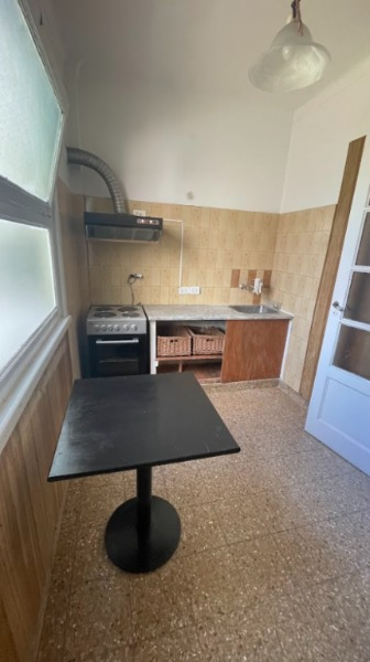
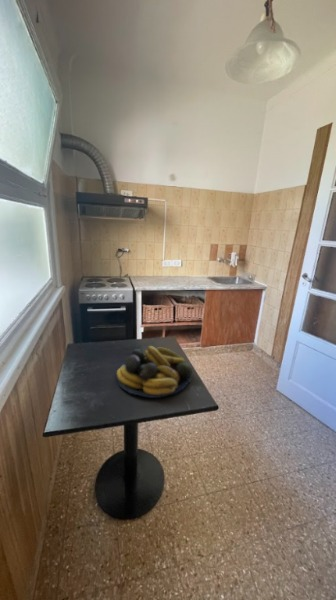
+ fruit bowl (153, 363)
